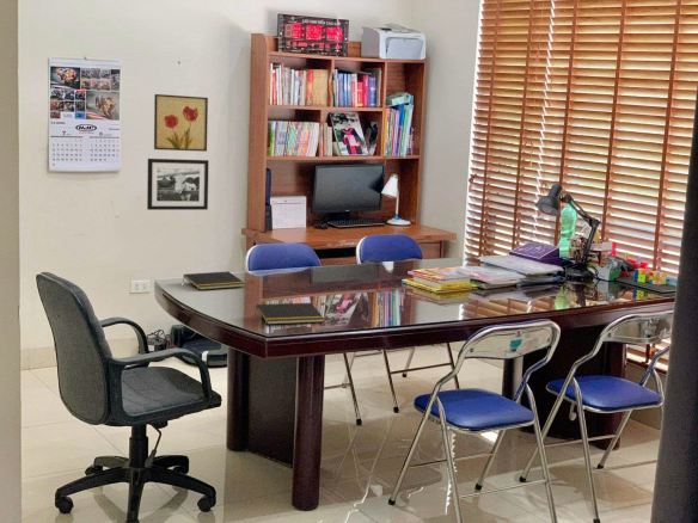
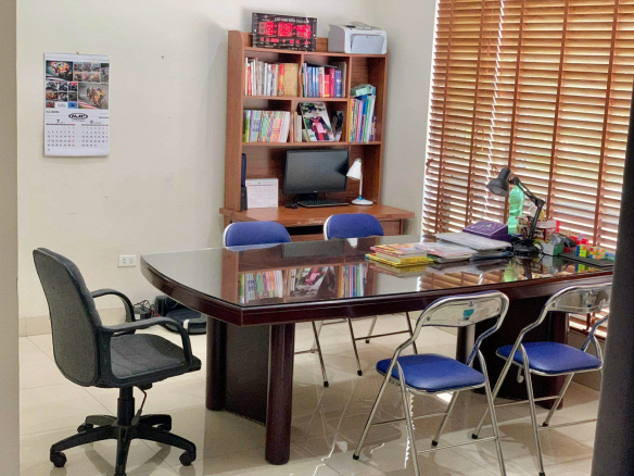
- notepad (214, 279)
- picture frame (178, 184)
- wall art (180, 123)
- notepad (289, 313)
